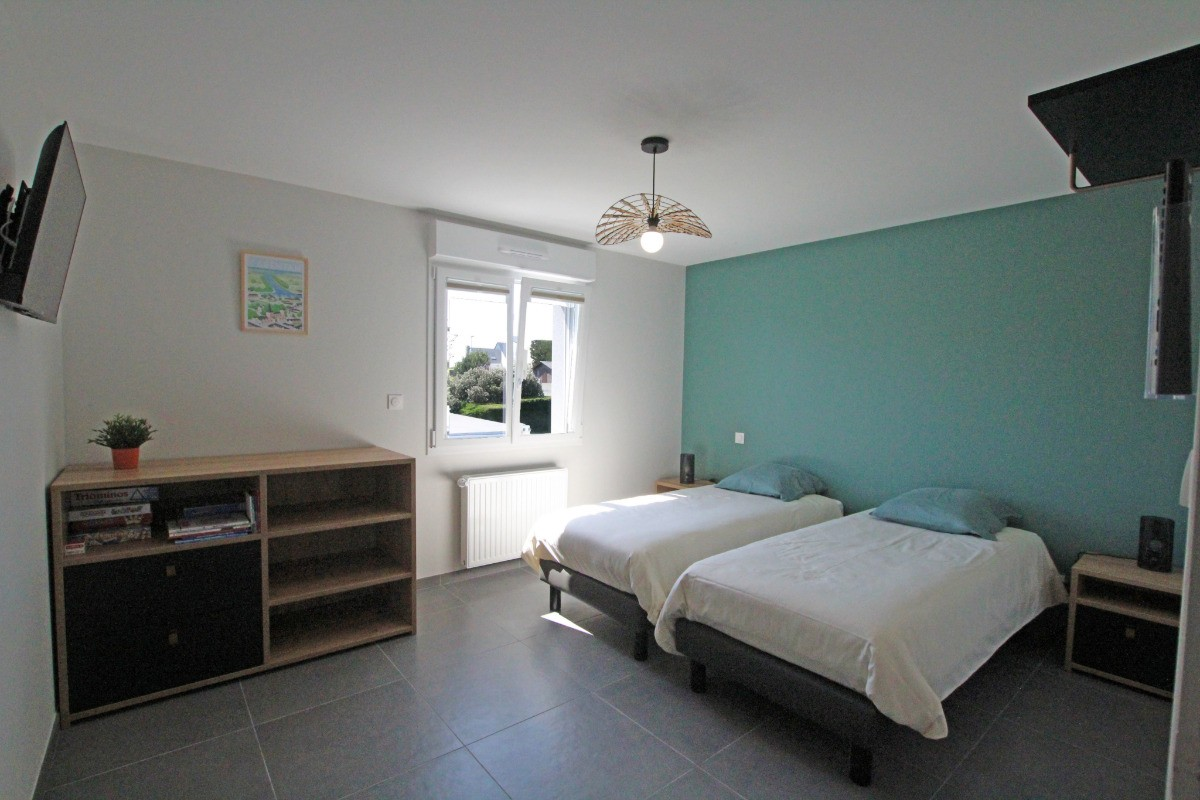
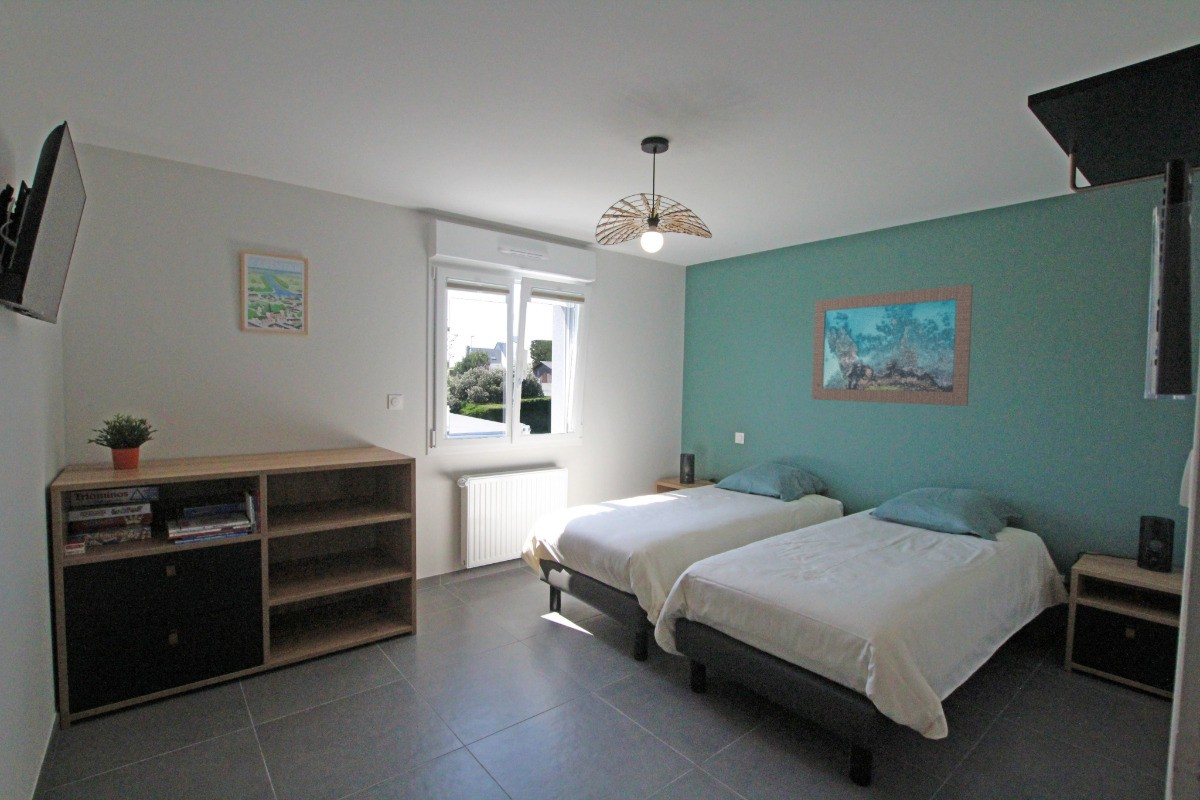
+ wall art (884, 348)
